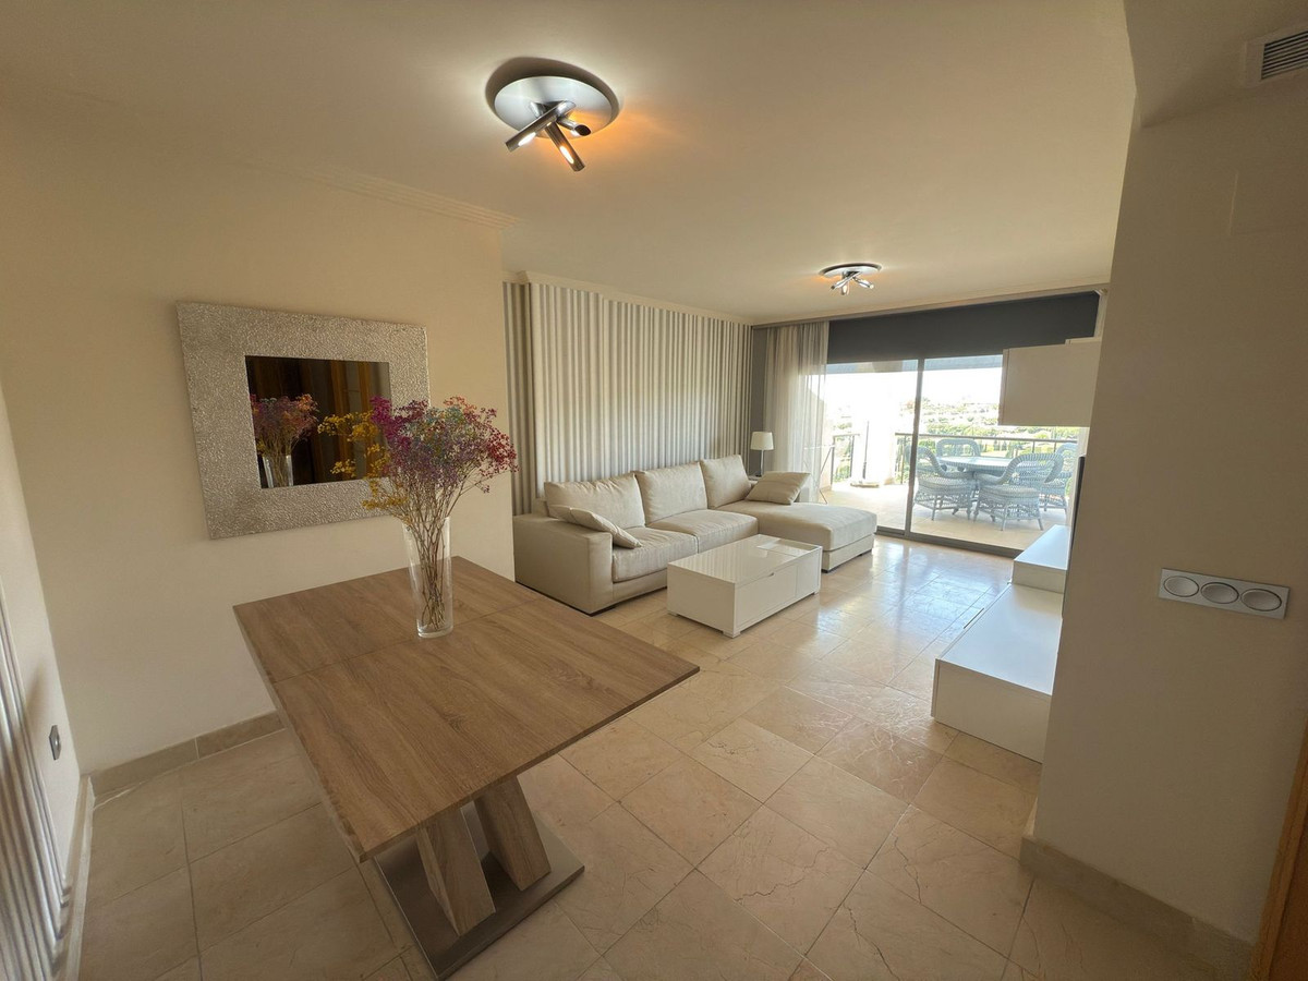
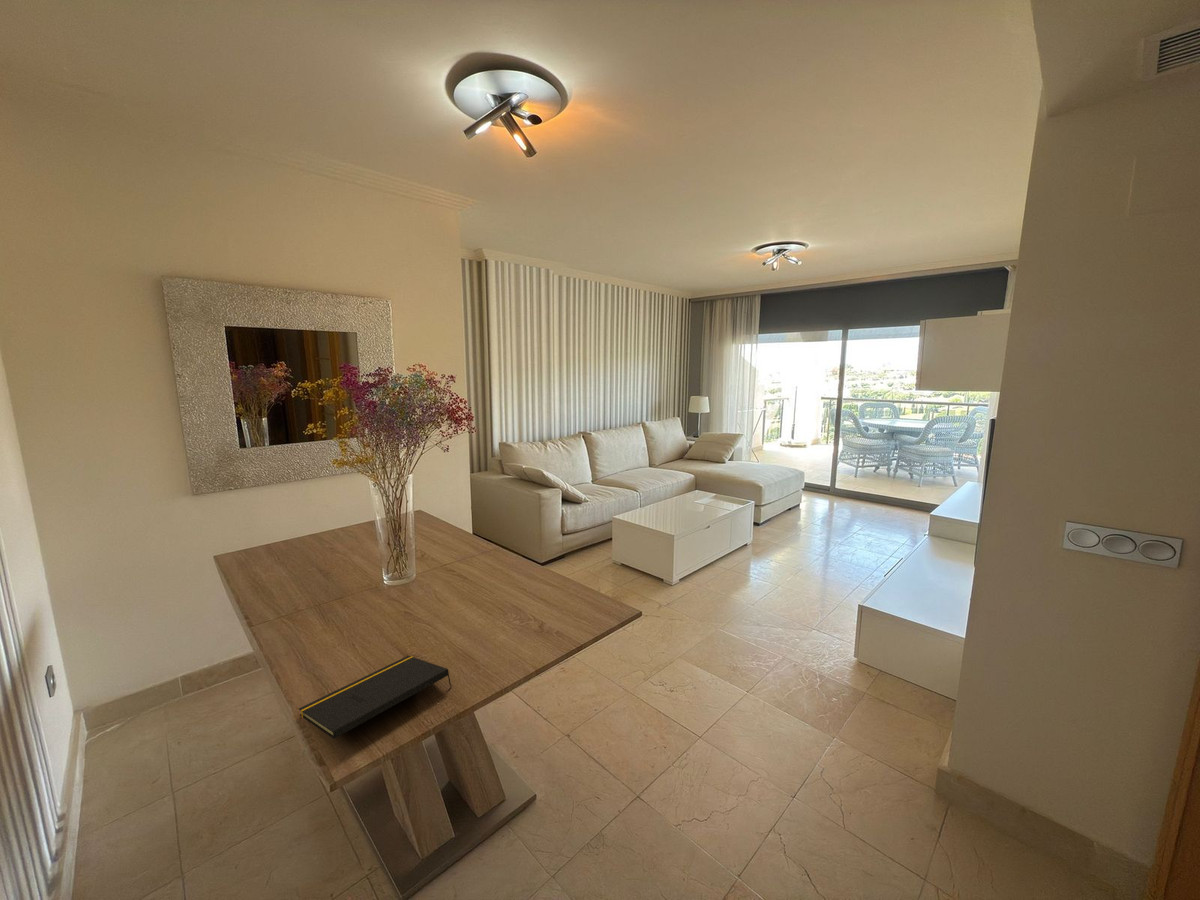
+ notepad (376, 691)
